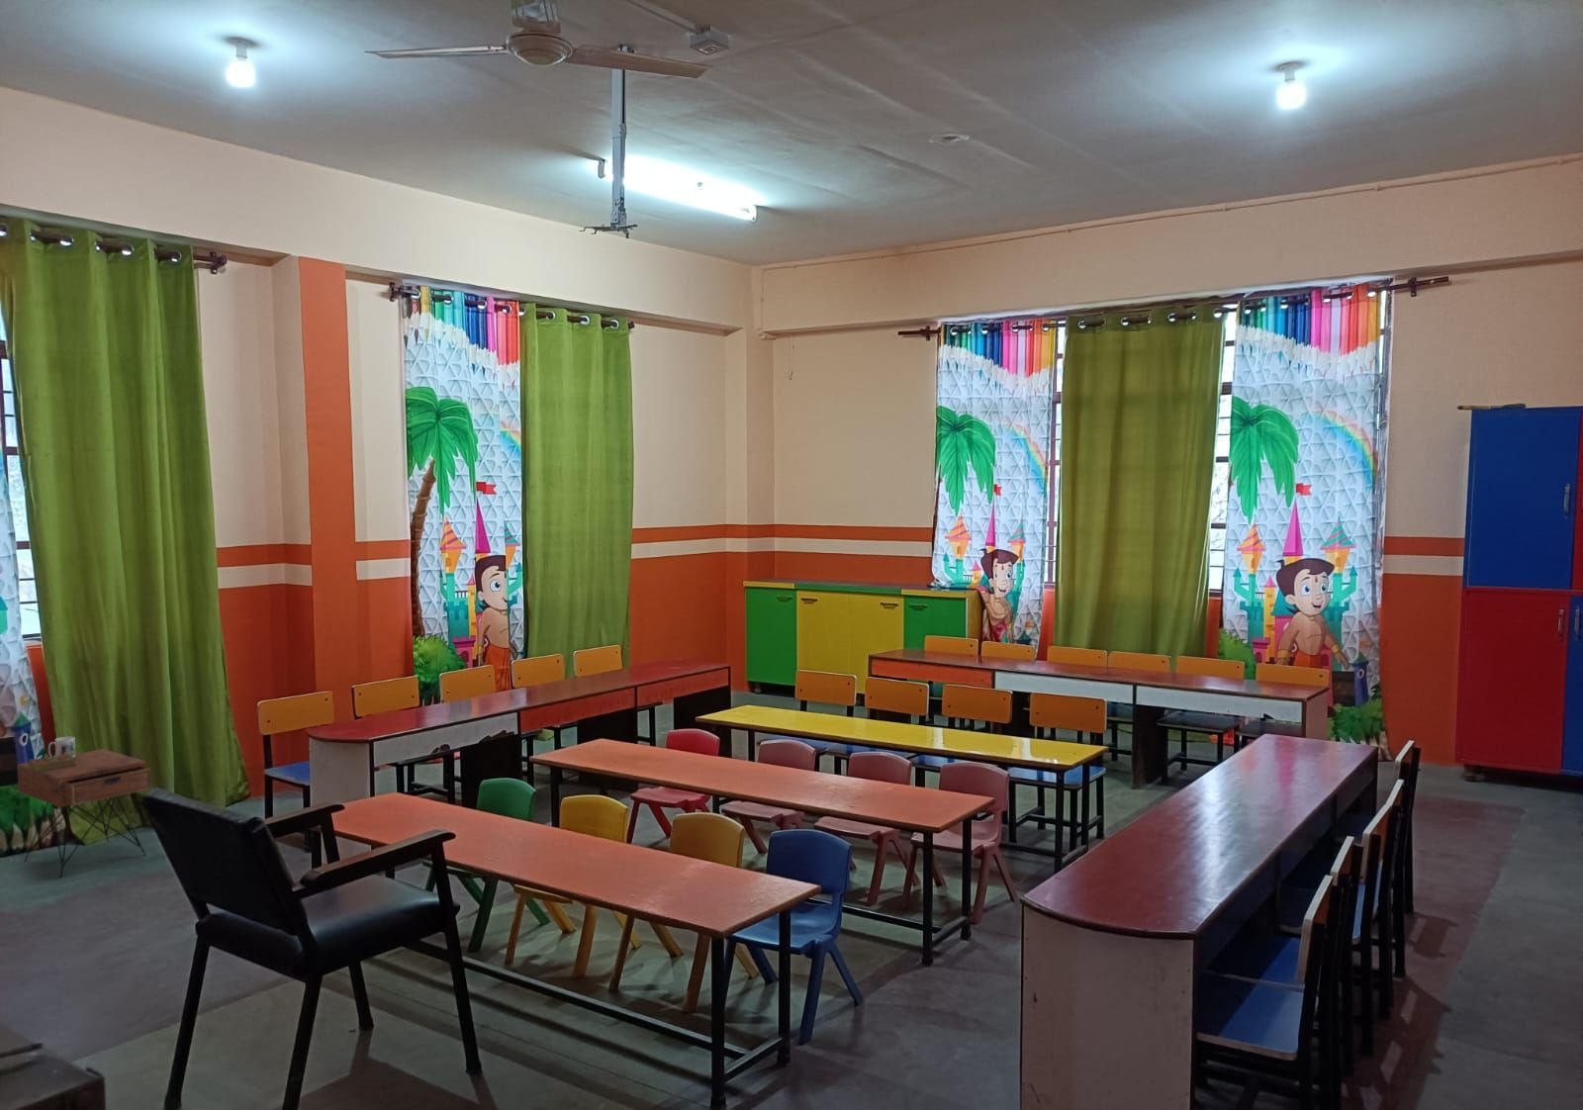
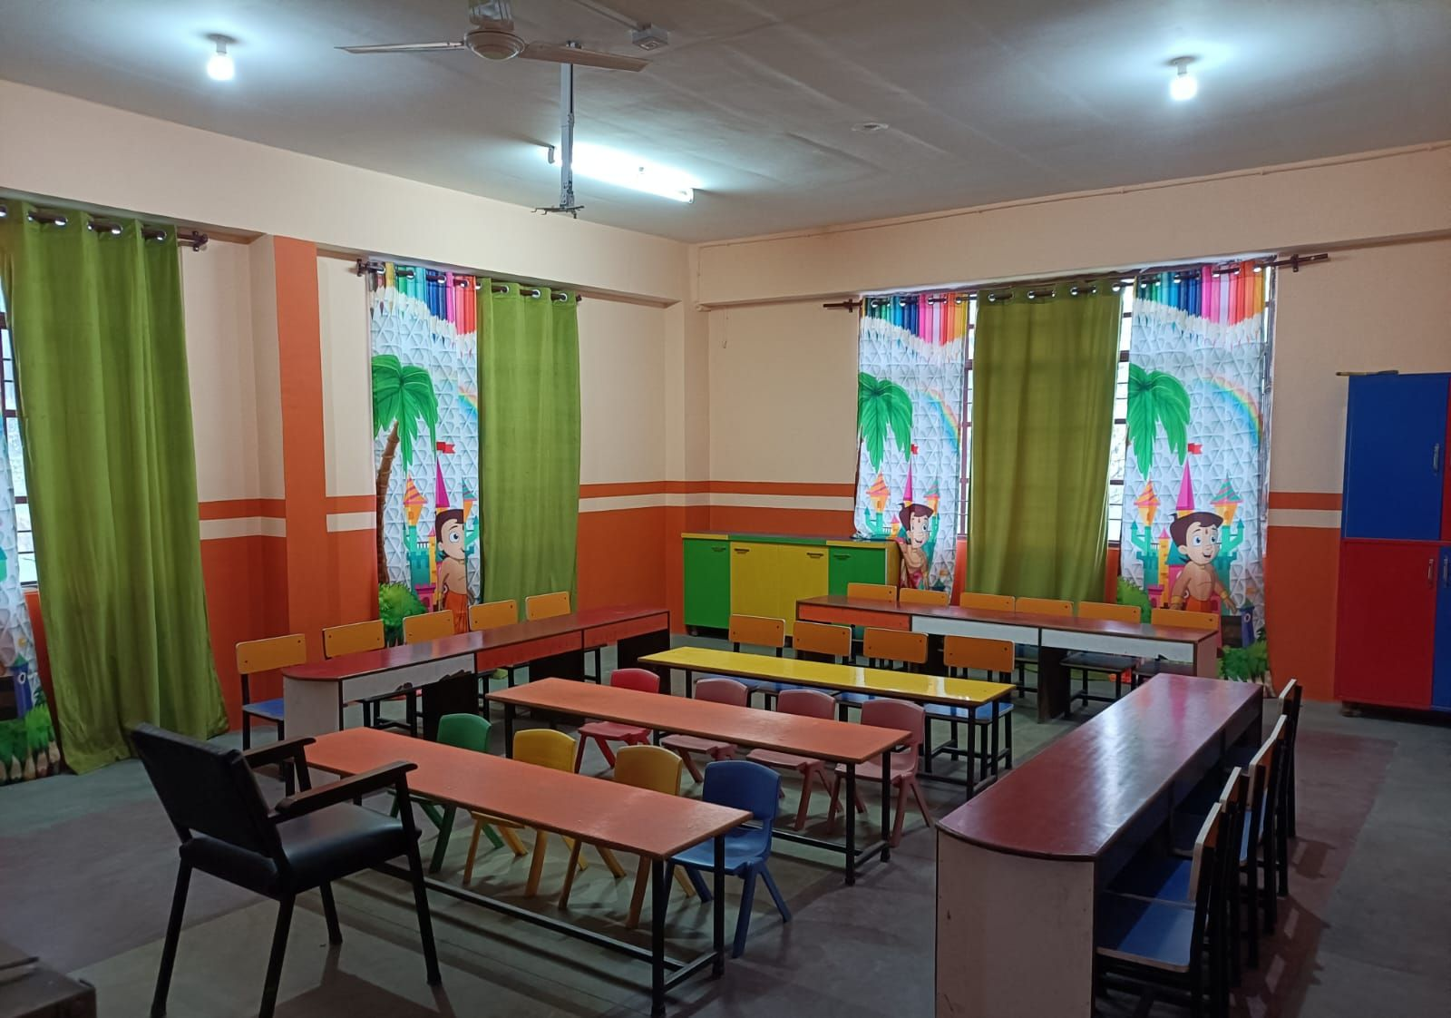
- book (52, 761)
- nightstand (87, 812)
- mug (61, 748)
